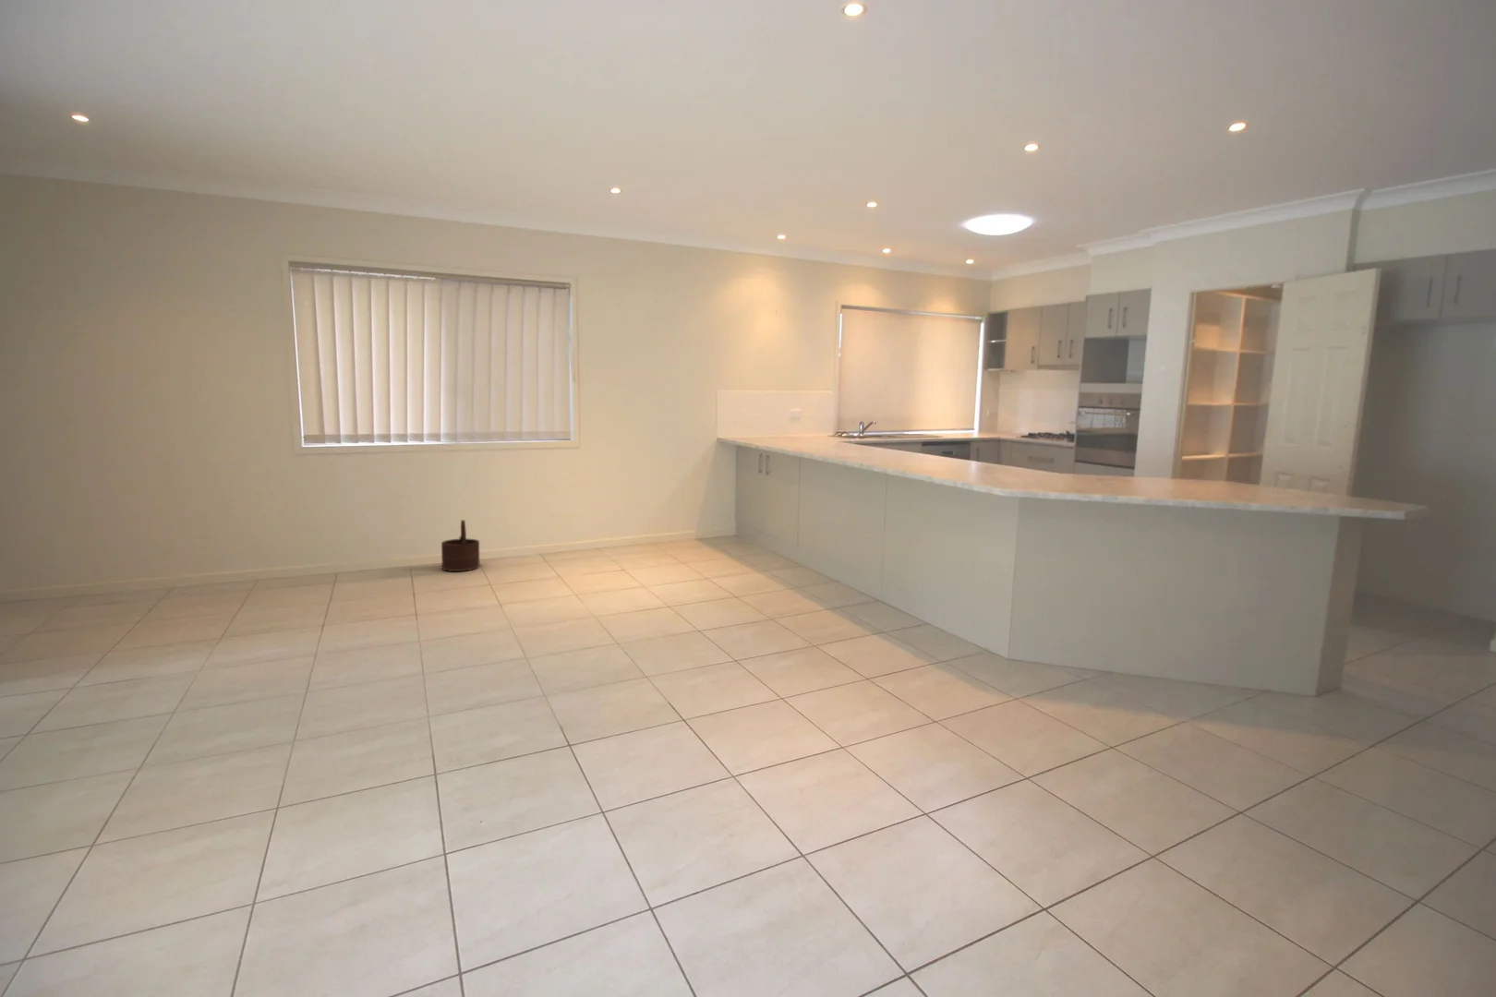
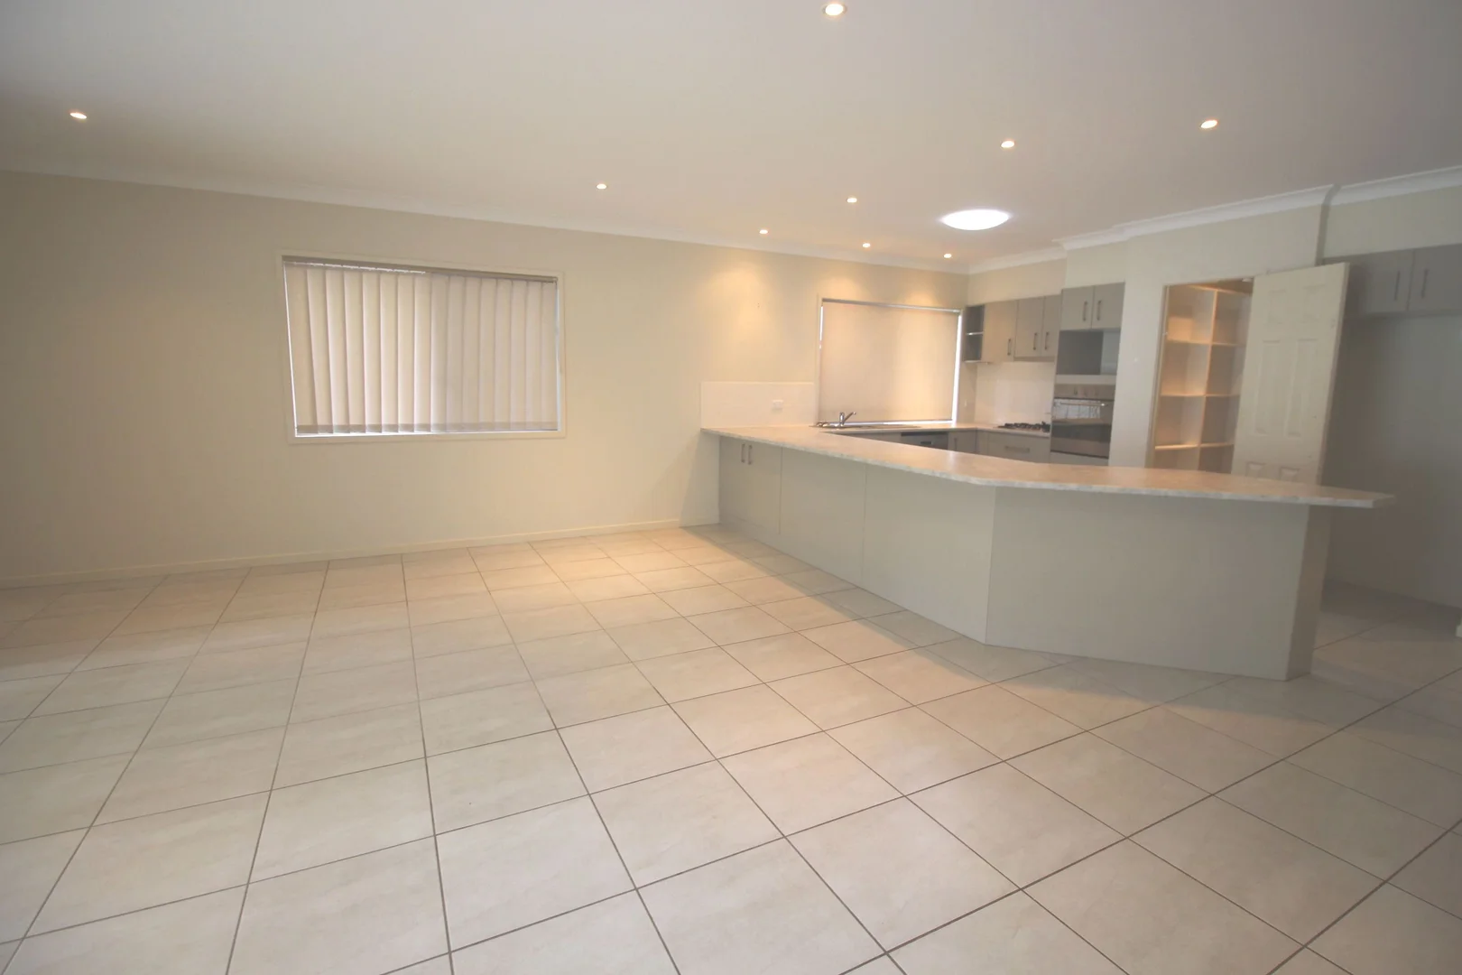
- wooden bucket (460, 544)
